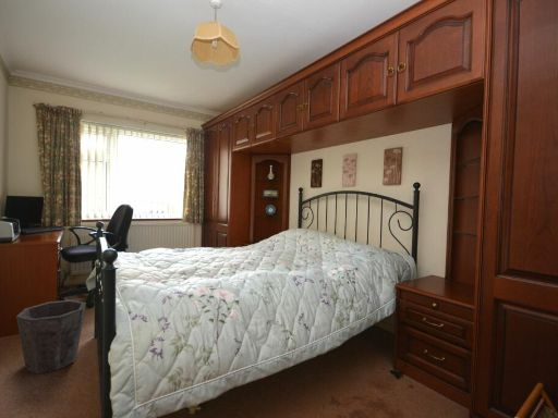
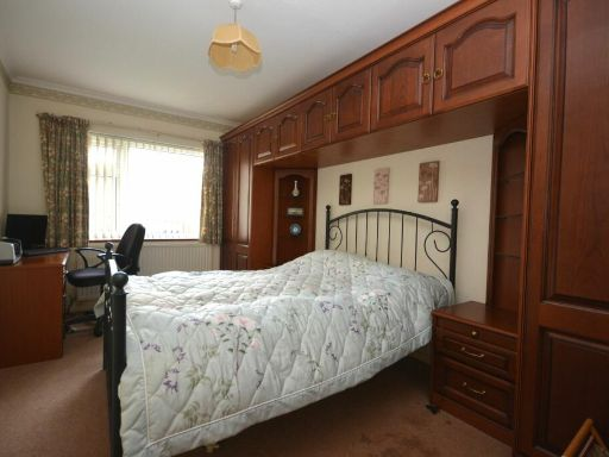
- waste bin (52, 335)
